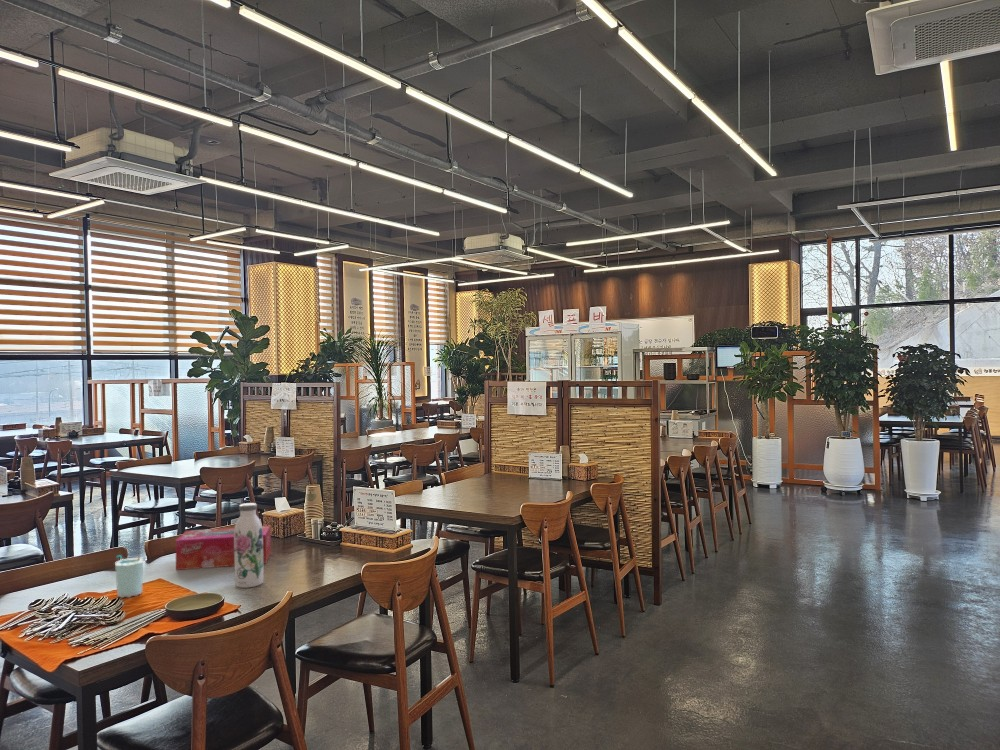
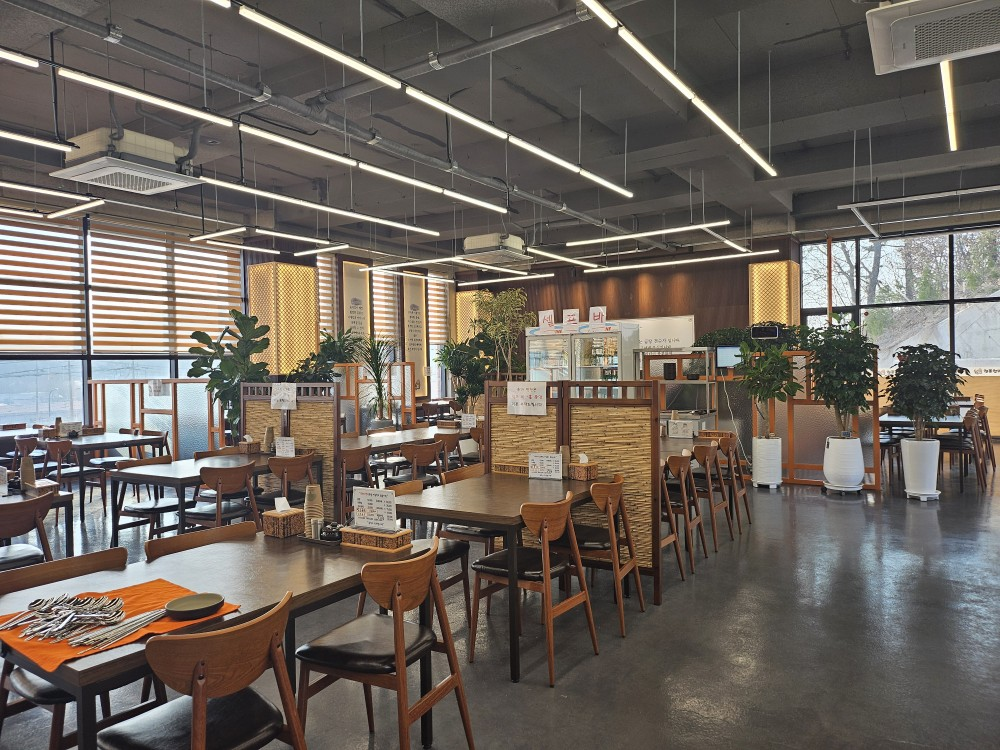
- cup (130, 573)
- tissue box (225, 546)
- water bottle (248, 543)
